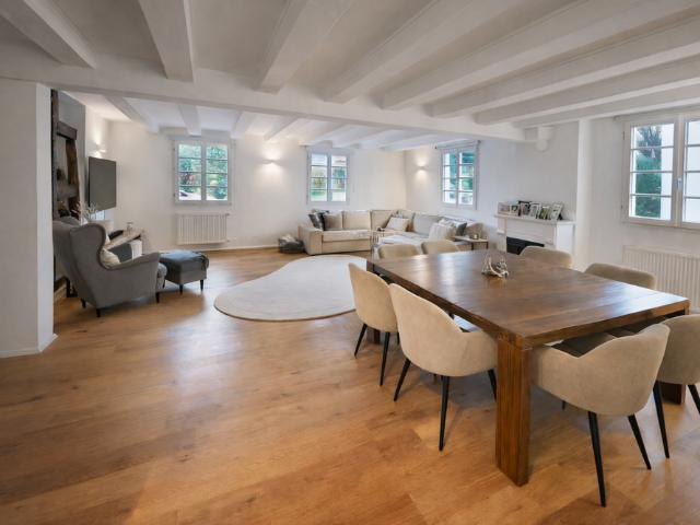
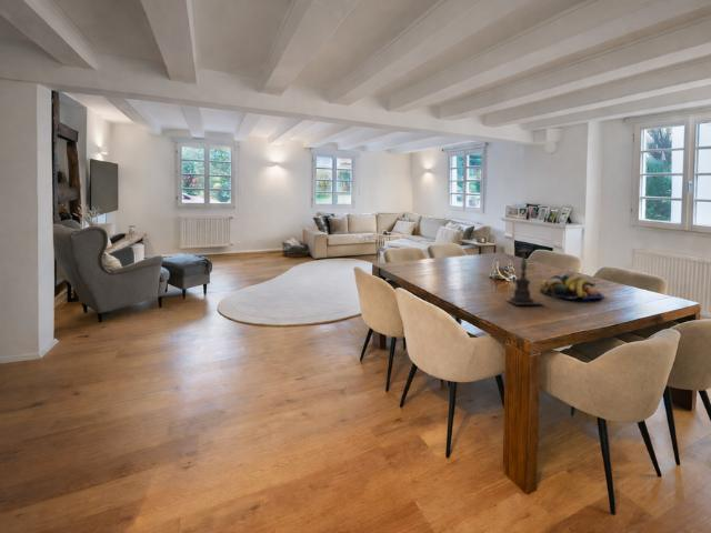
+ candle holder (523, 271)
+ fruit bowl (572, 284)
